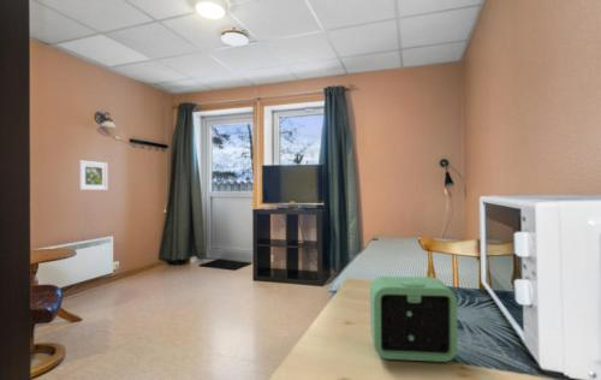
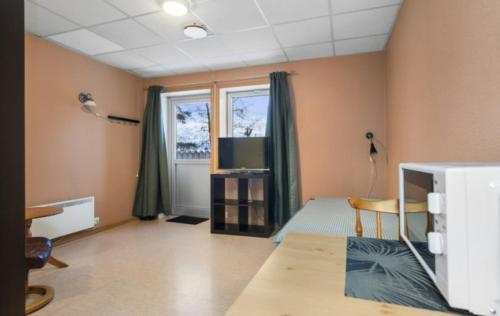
- alarm clock (410, 316)
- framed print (94, 176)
